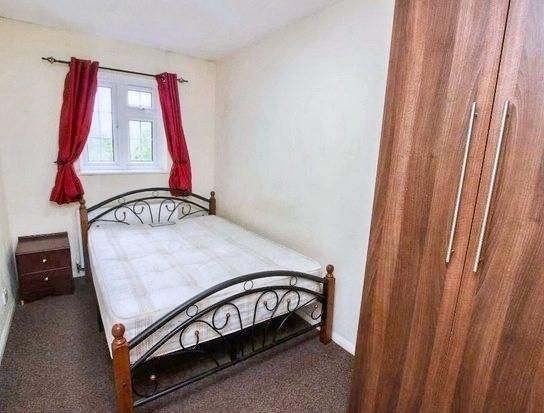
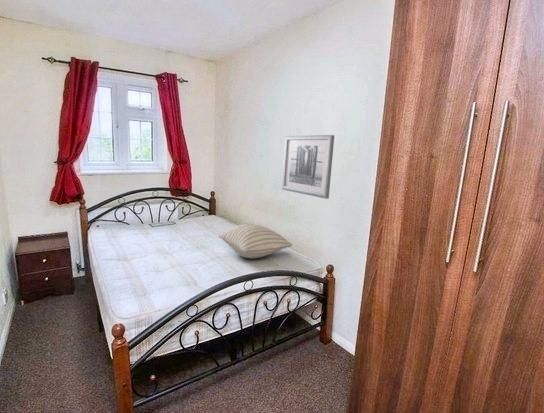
+ wall art (305, 165)
+ pillow (254, 240)
